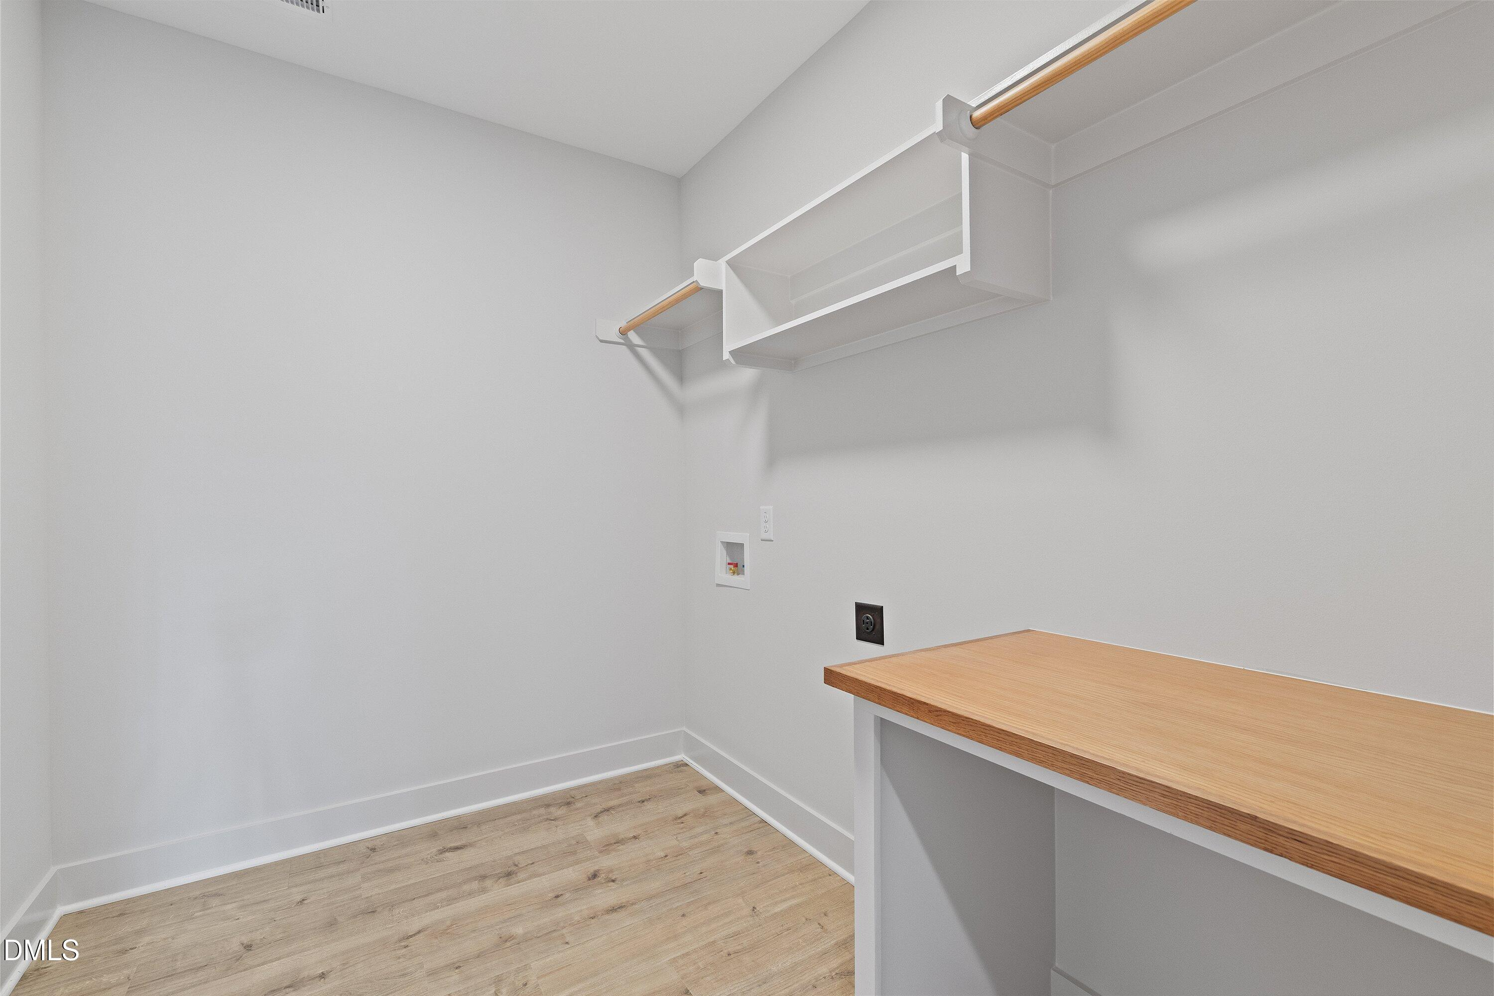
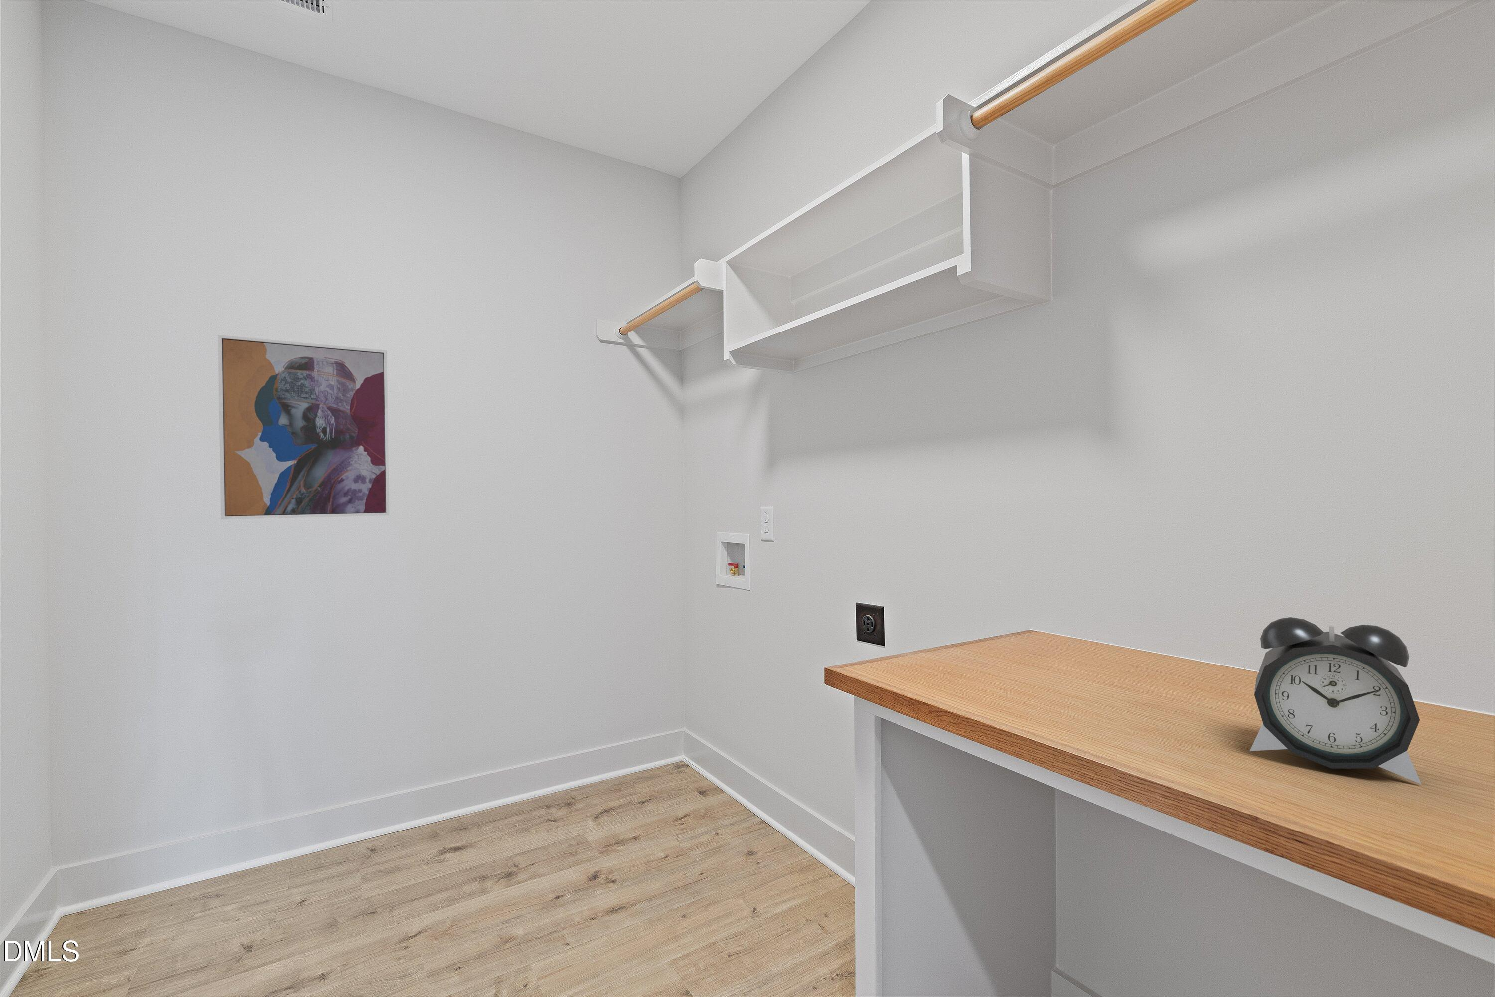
+ alarm clock (1327, 690)
+ wall art (308, 431)
